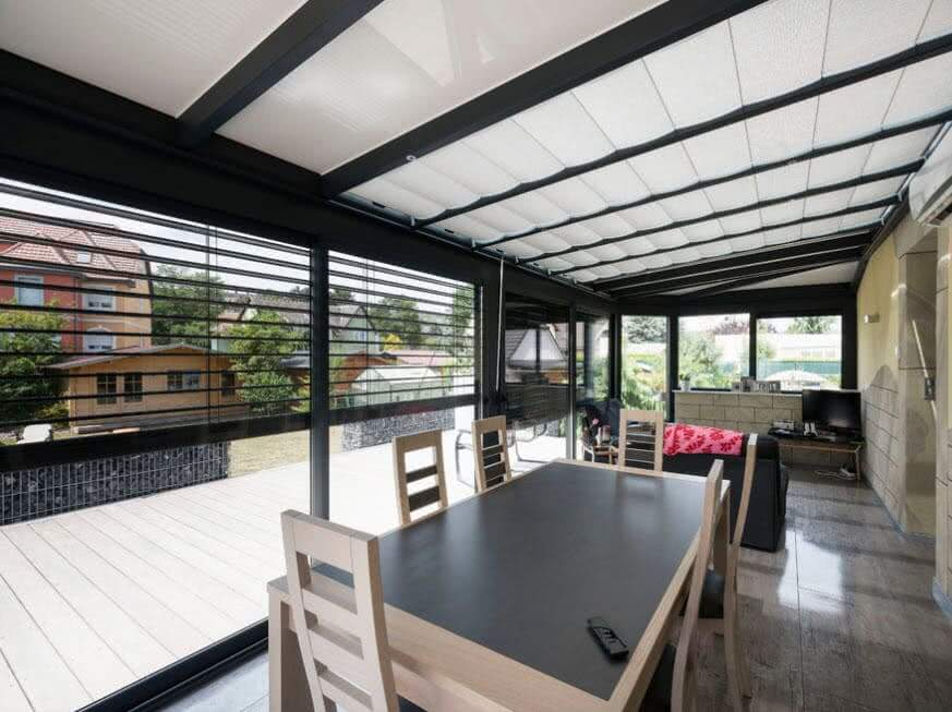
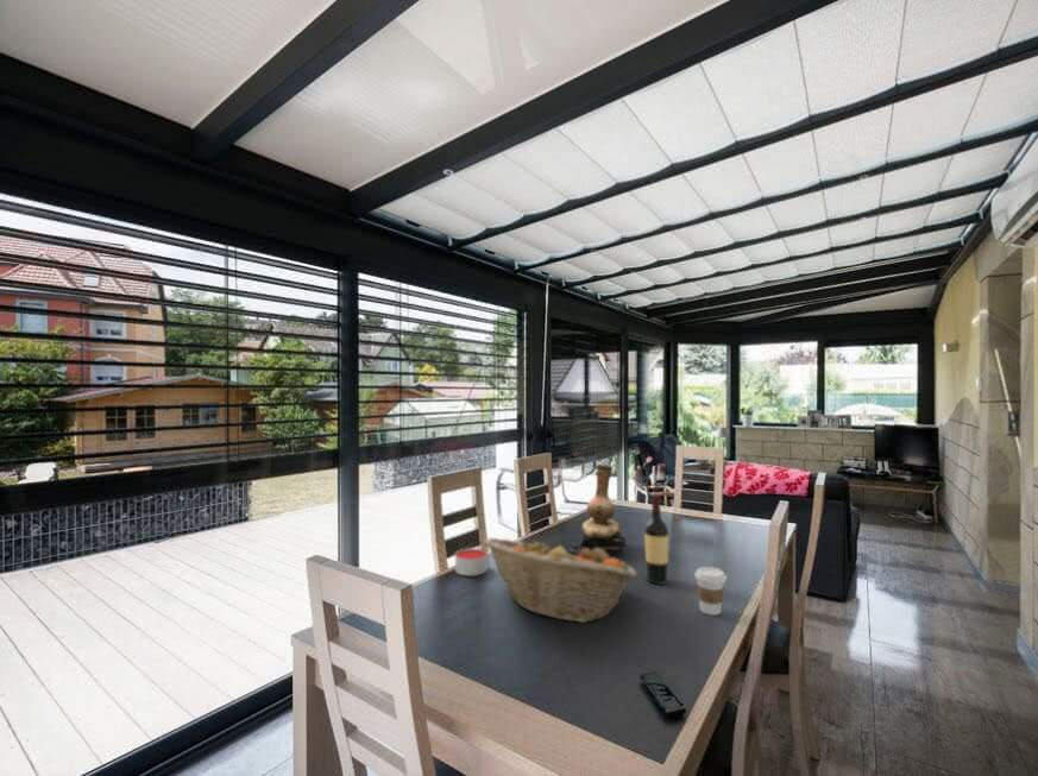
+ candle (471, 561)
+ fruit basket (556, 568)
+ coffee cup (710, 591)
+ vase (599, 507)
+ wine bottle (656, 537)
